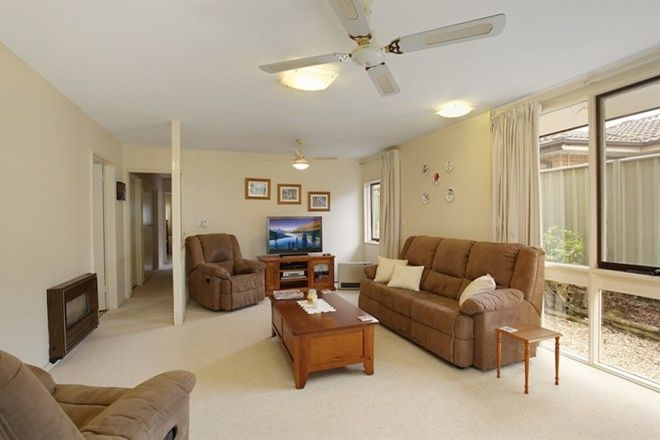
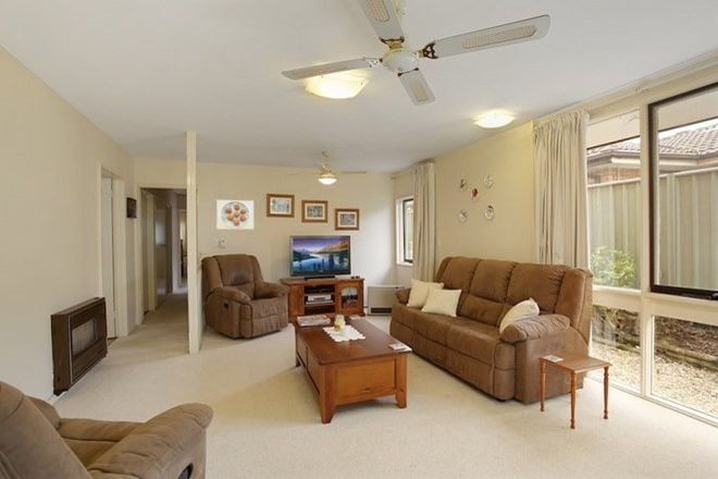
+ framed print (235, 214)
